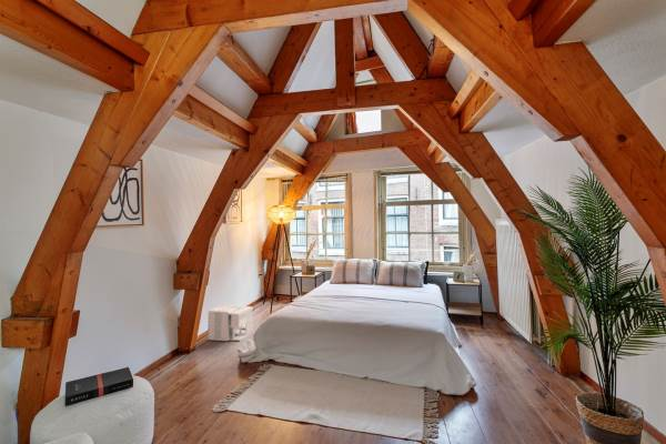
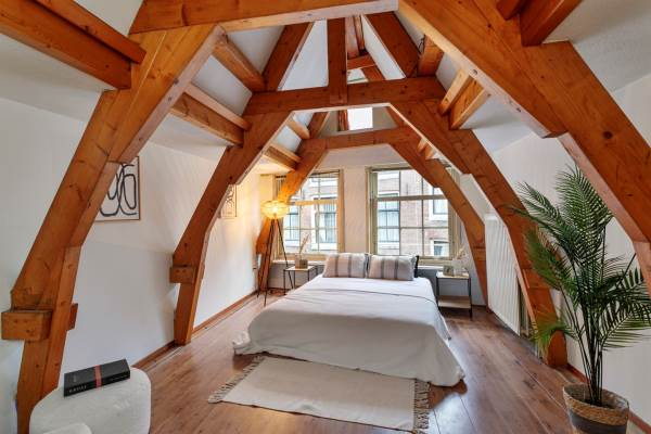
- architectural model (233, 320)
